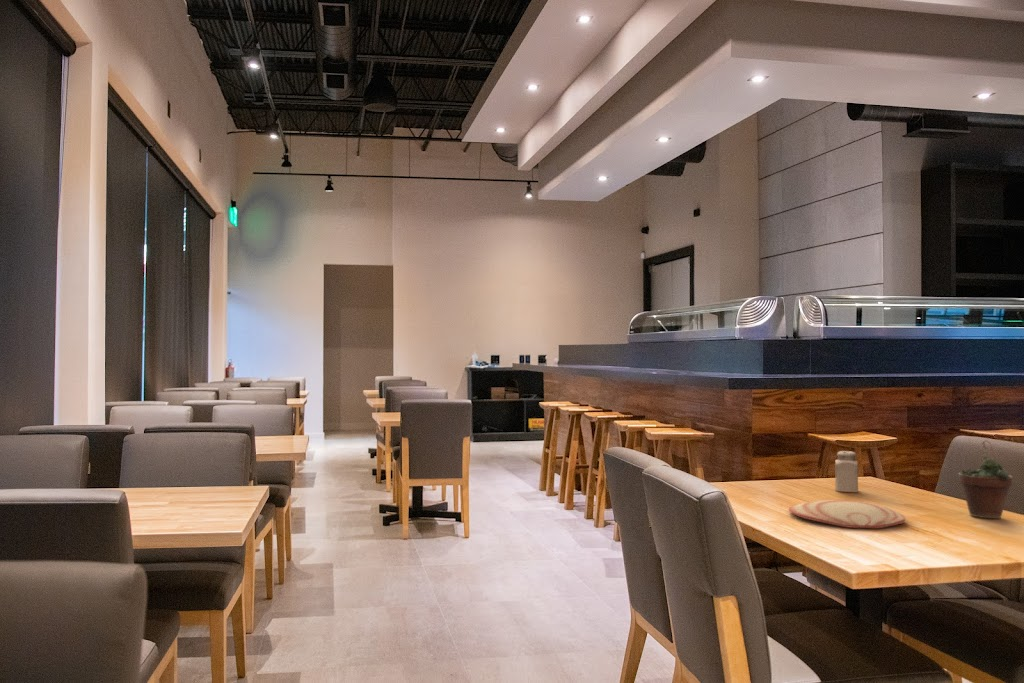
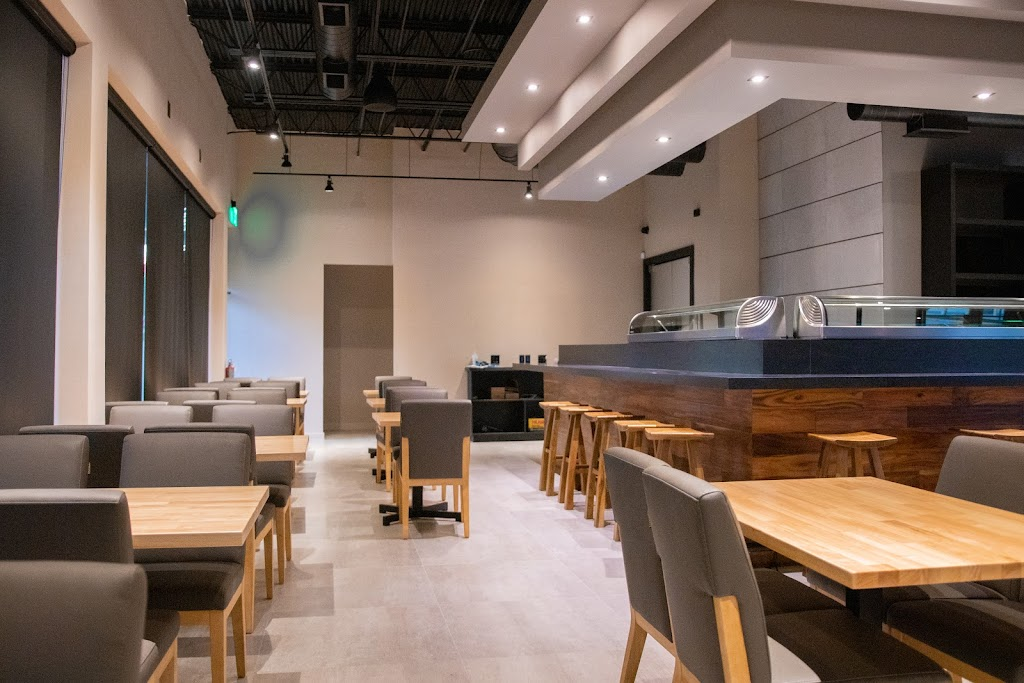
- plate (845, 509)
- salt shaker (846, 470)
- succulent plant (985, 478)
